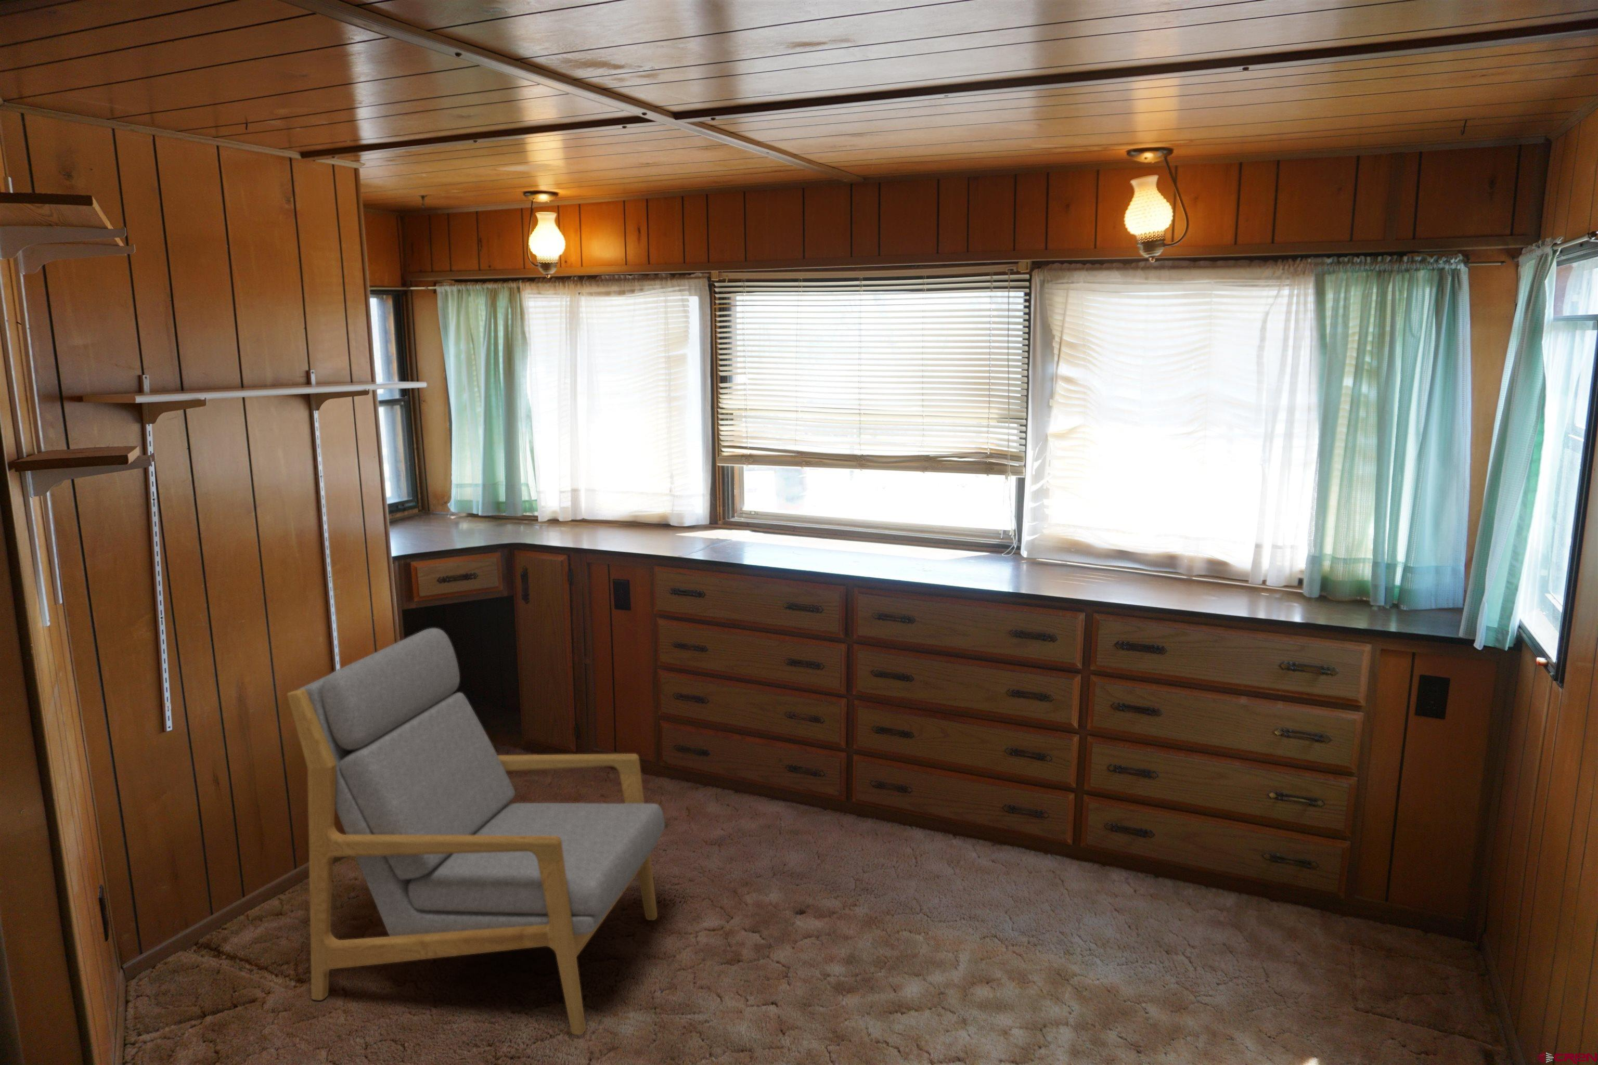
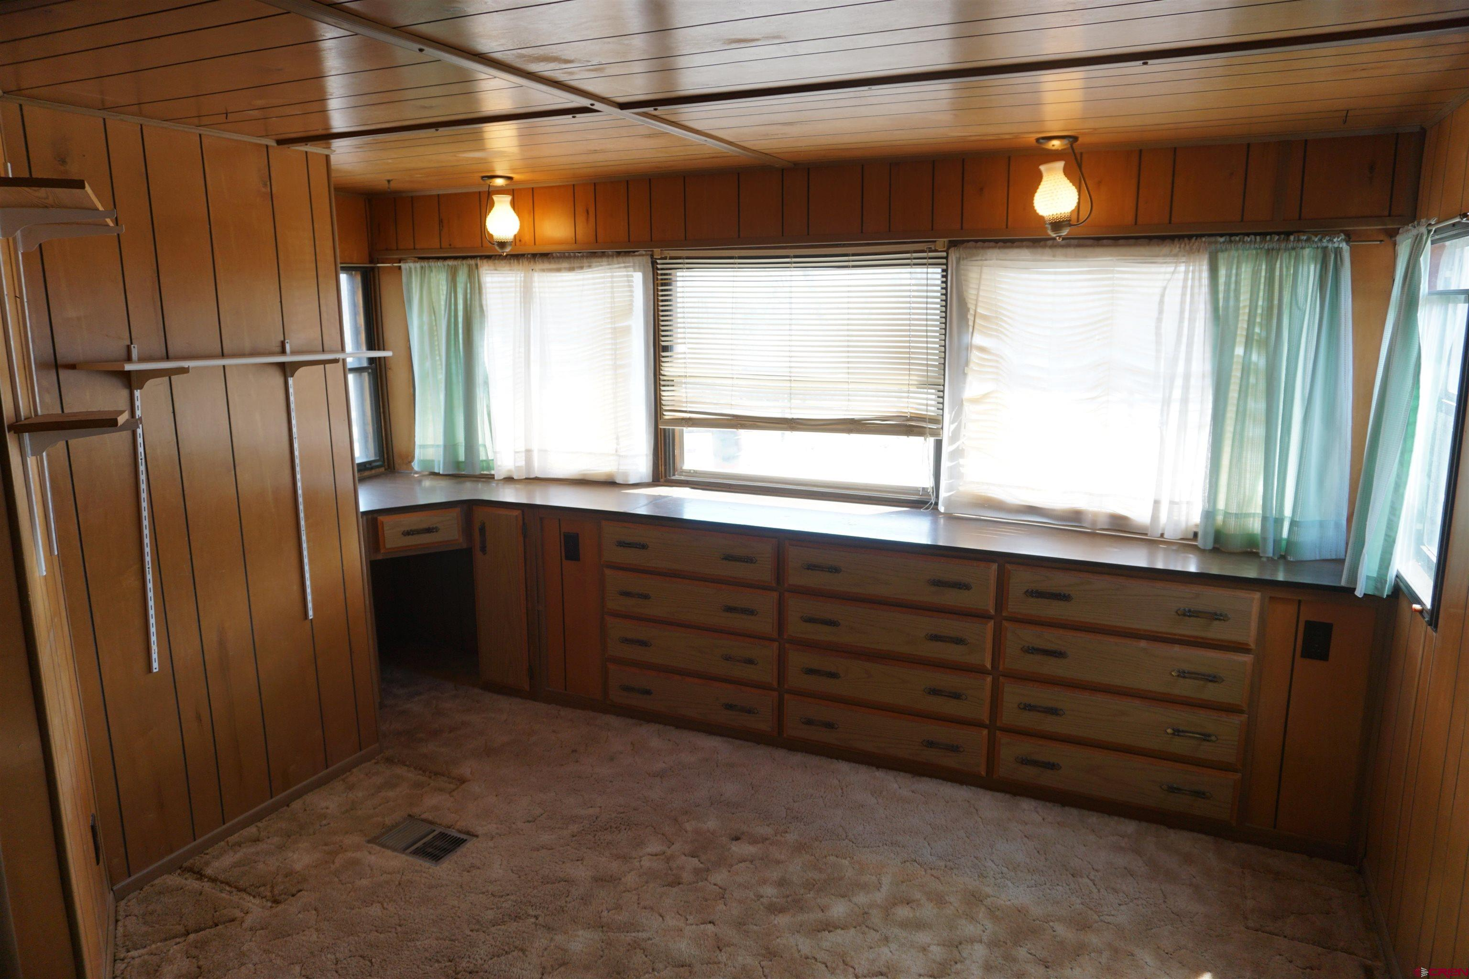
- armchair (489, 807)
